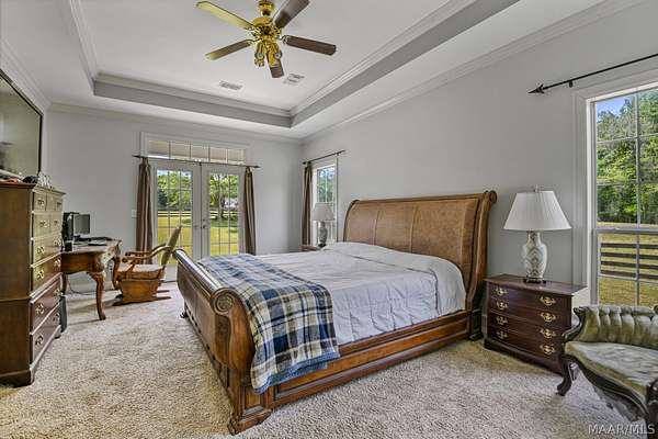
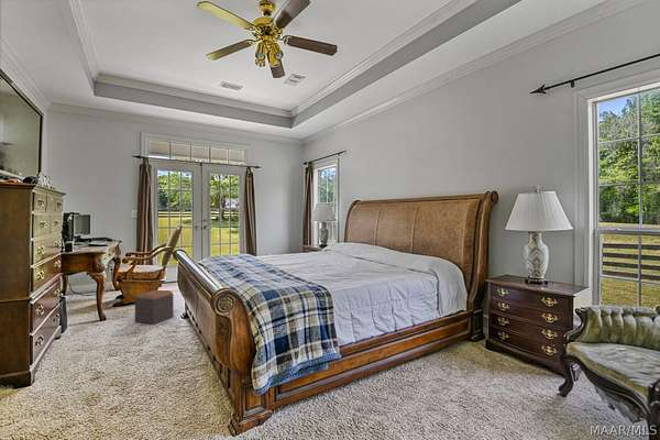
+ footstool (154, 306)
